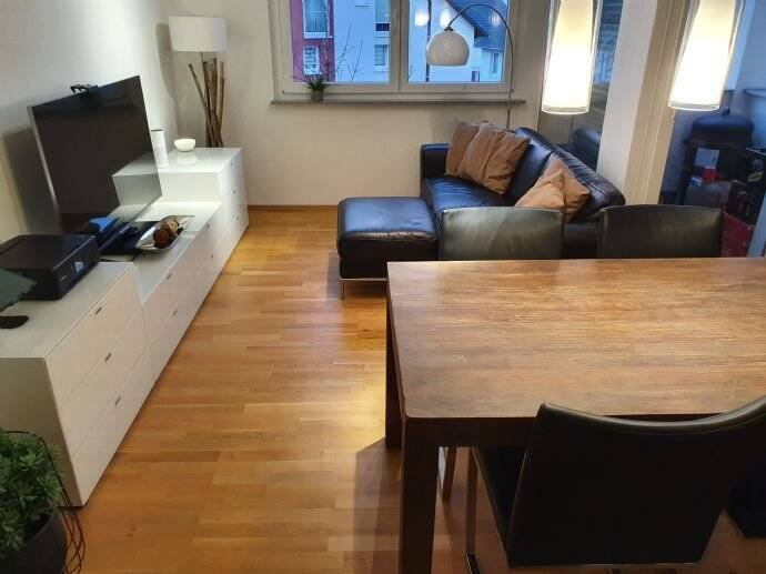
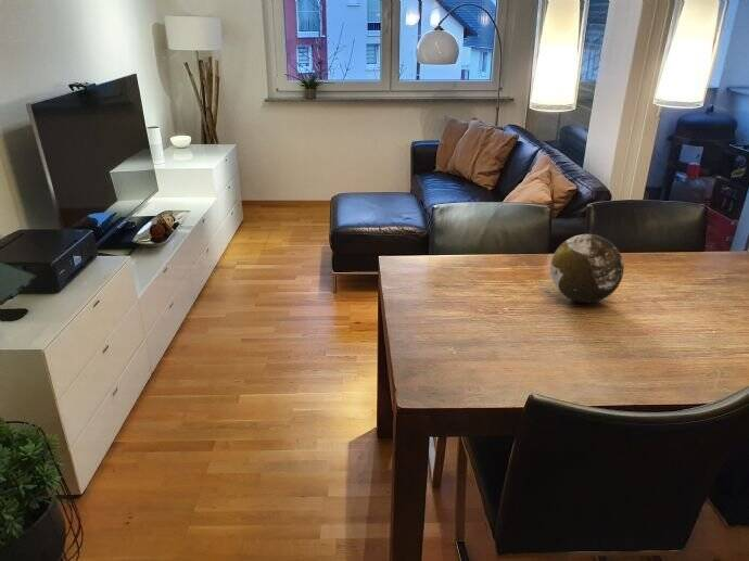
+ decorative orb (586, 268)
